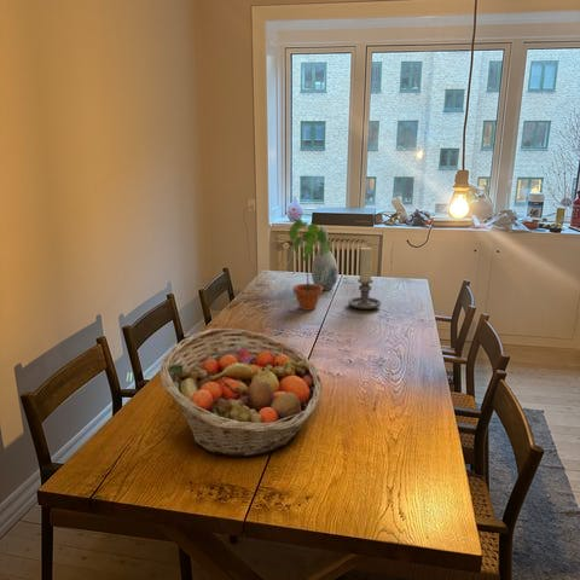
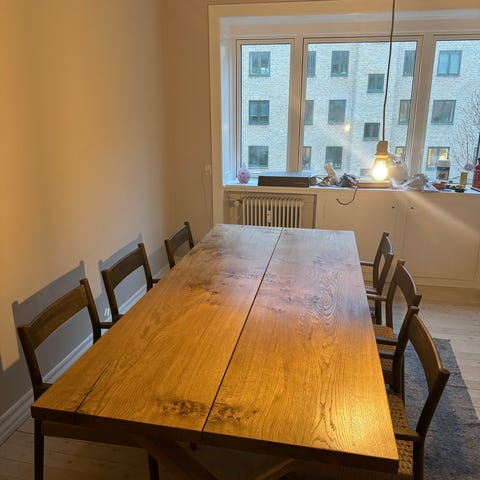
- candle holder (365, 276)
- vase (324, 259)
- potted plant (307, 265)
- fruit basket (244, 385)
